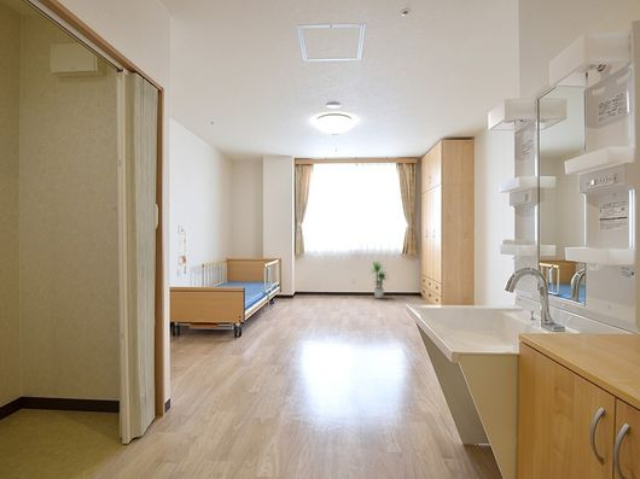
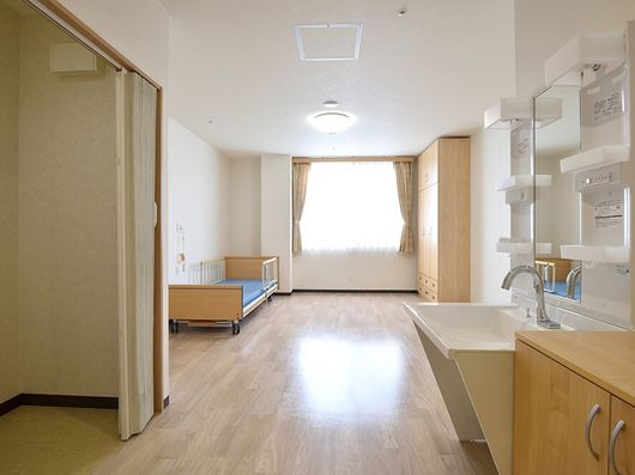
- potted plant (378, 278)
